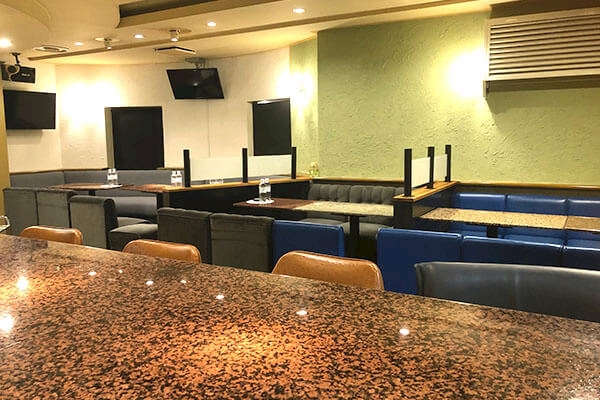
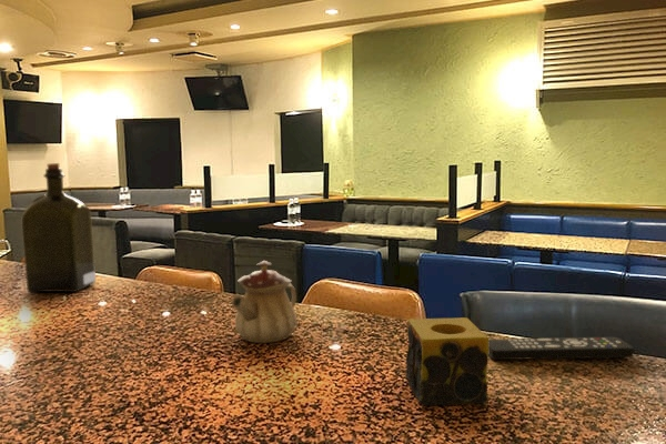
+ remote control (556, 349)
+ liquor (58, 225)
+ teapot (268, 296)
+ candle (444, 359)
